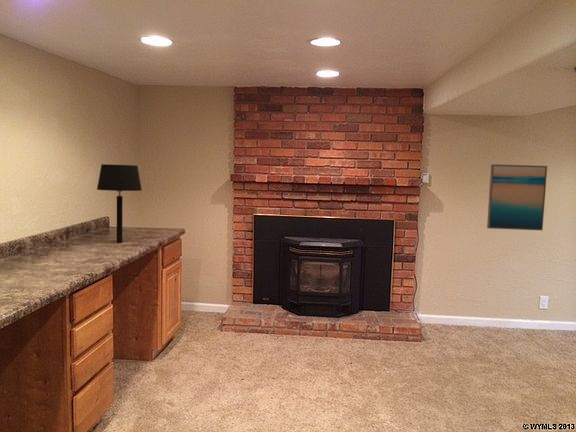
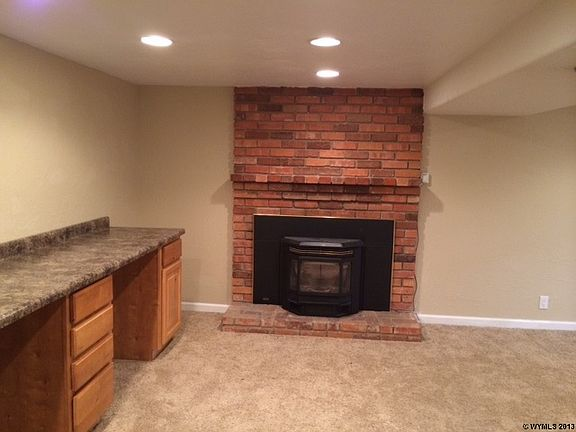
- wall art (516, 197)
- table lamp (119, 203)
